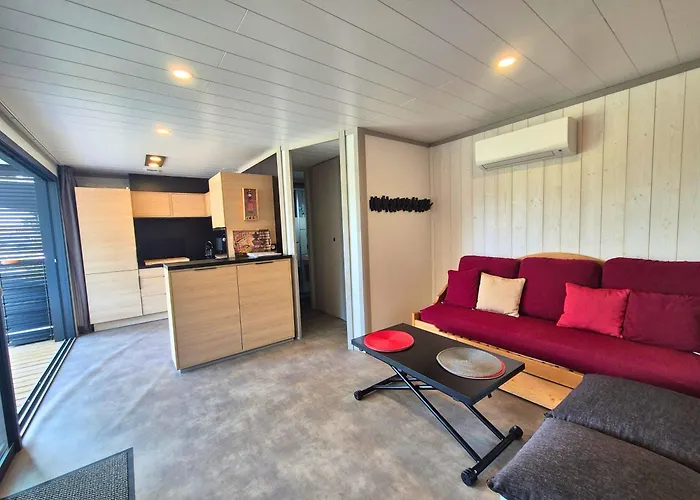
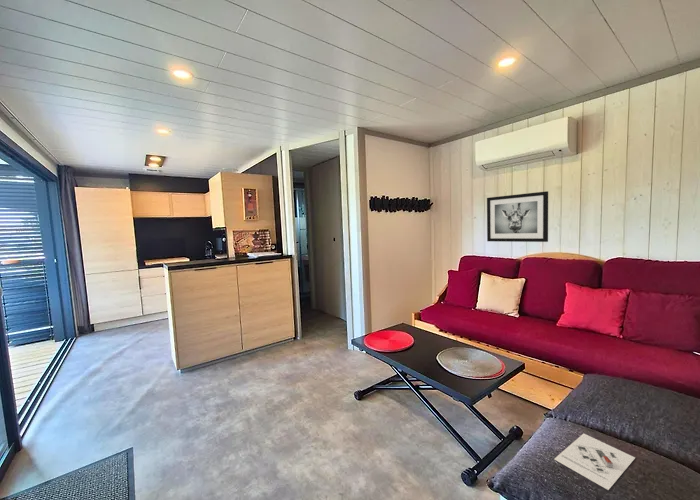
+ wall art (515, 218)
+ architectural model (594, 455)
